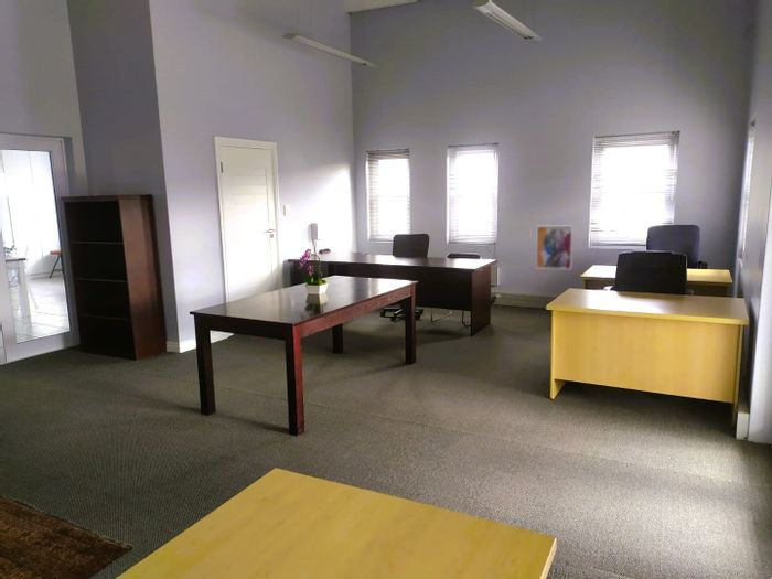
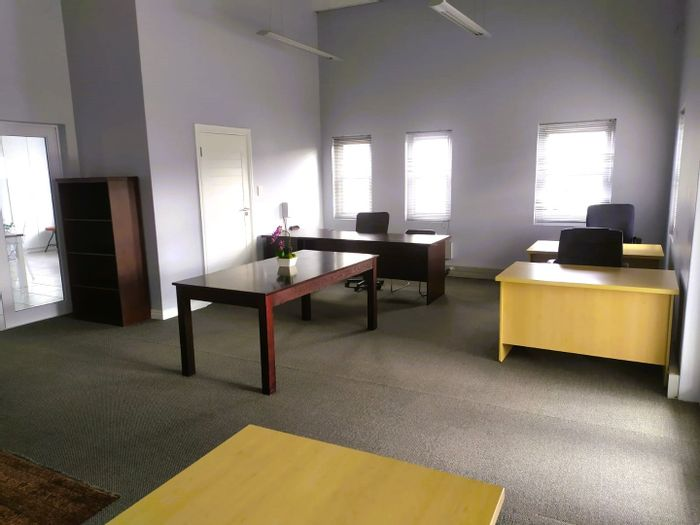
- wall art (554, 247)
